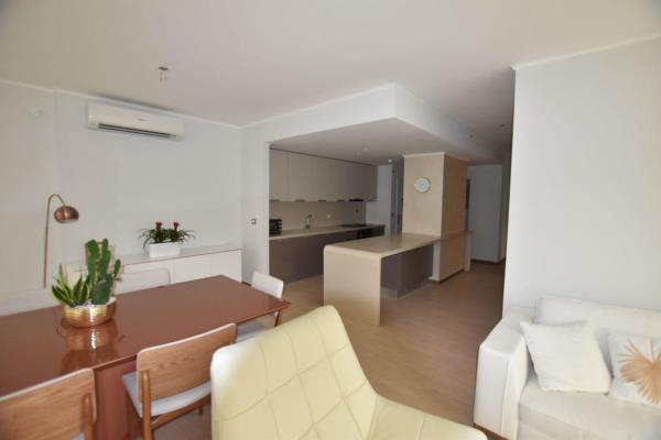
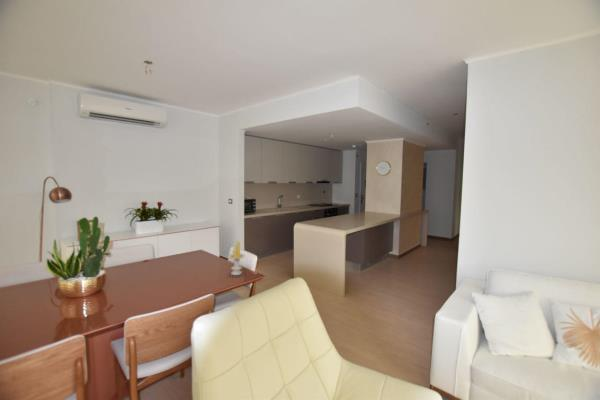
+ candle (236, 257)
